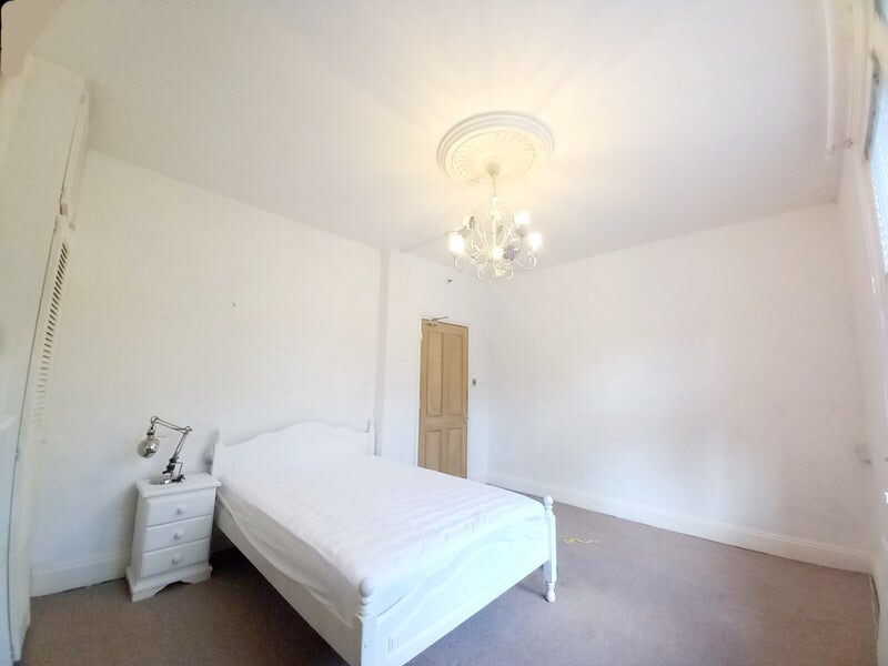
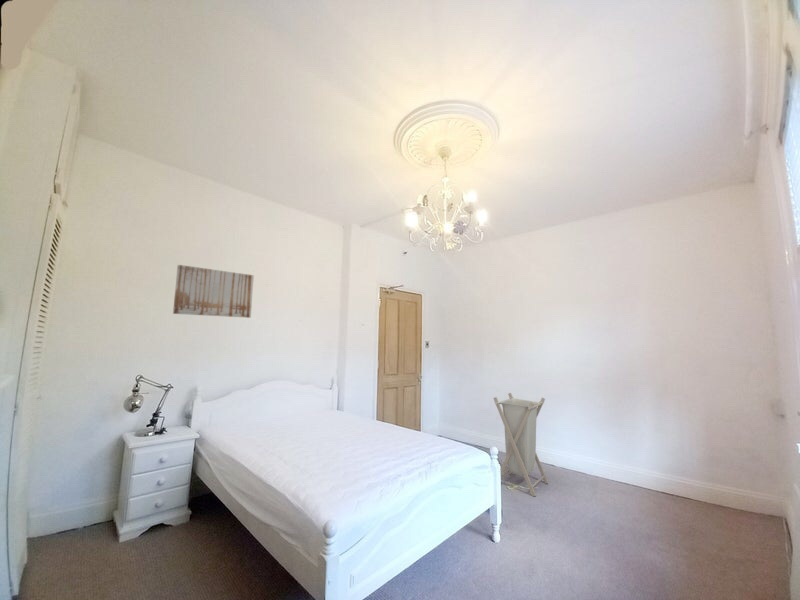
+ wall art (216, 293)
+ laundry hamper (520, 439)
